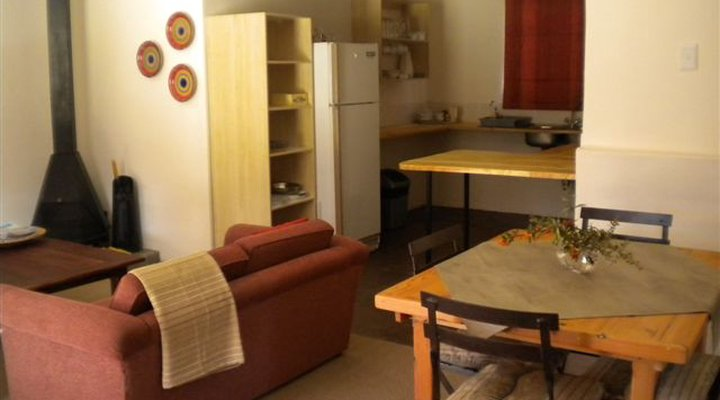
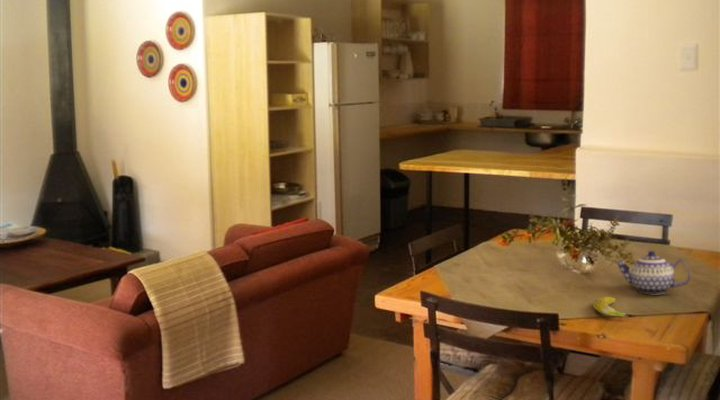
+ teapot (652, 271)
+ banana (608, 305)
